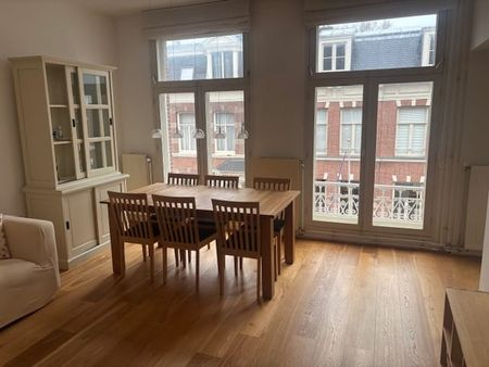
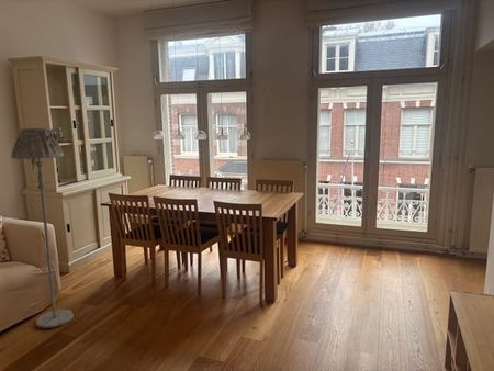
+ floor lamp (45, 227)
